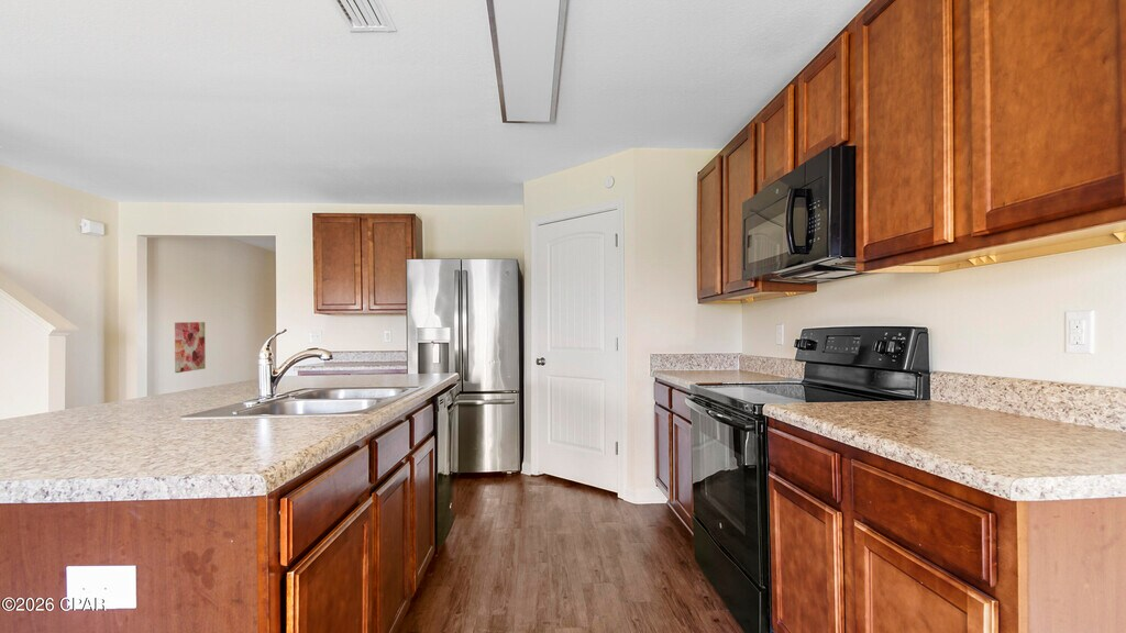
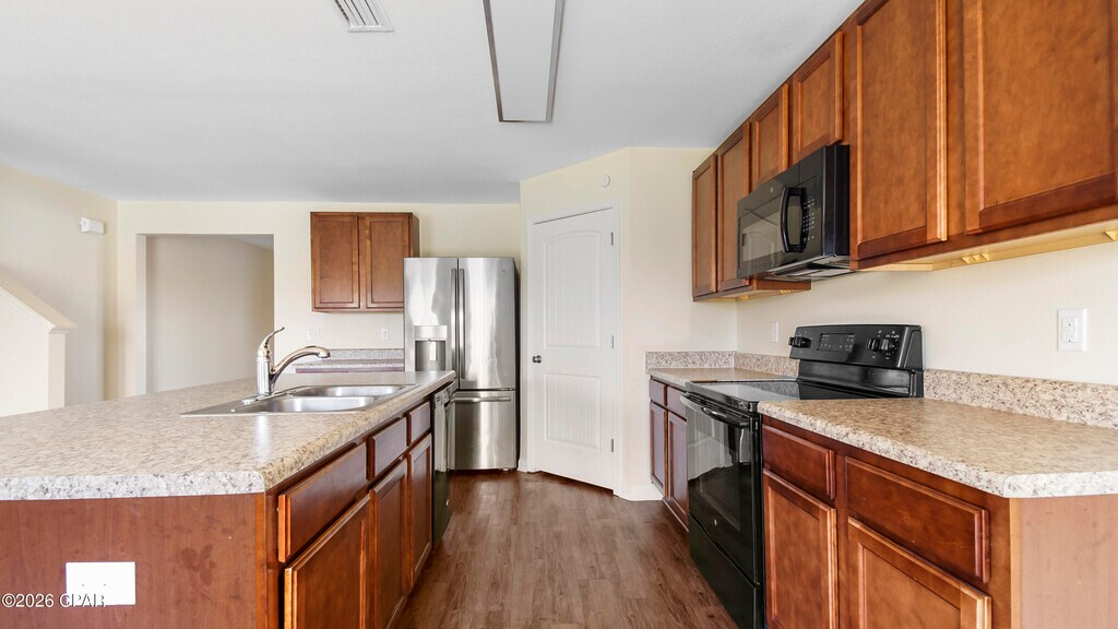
- wall art (190, 346)
